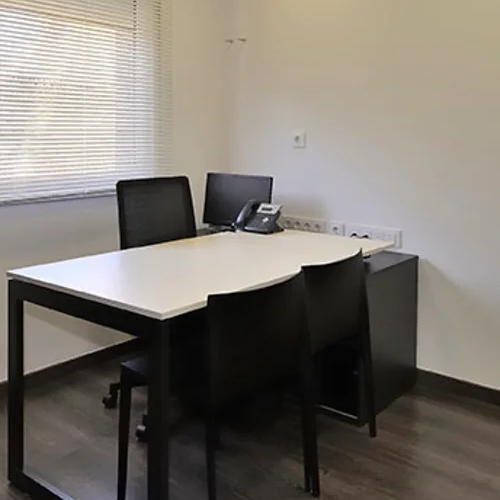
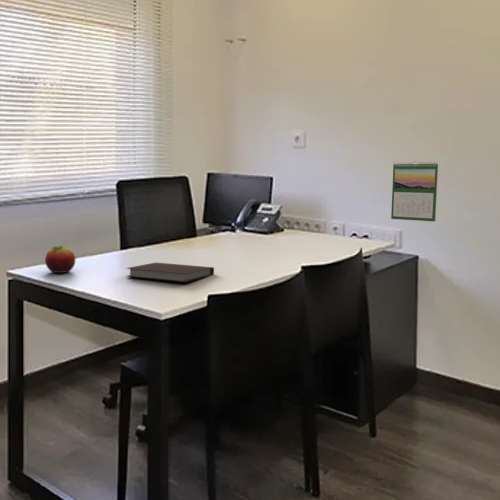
+ fruit (60, 258)
+ notebook (170, 271)
+ calendar (414, 190)
